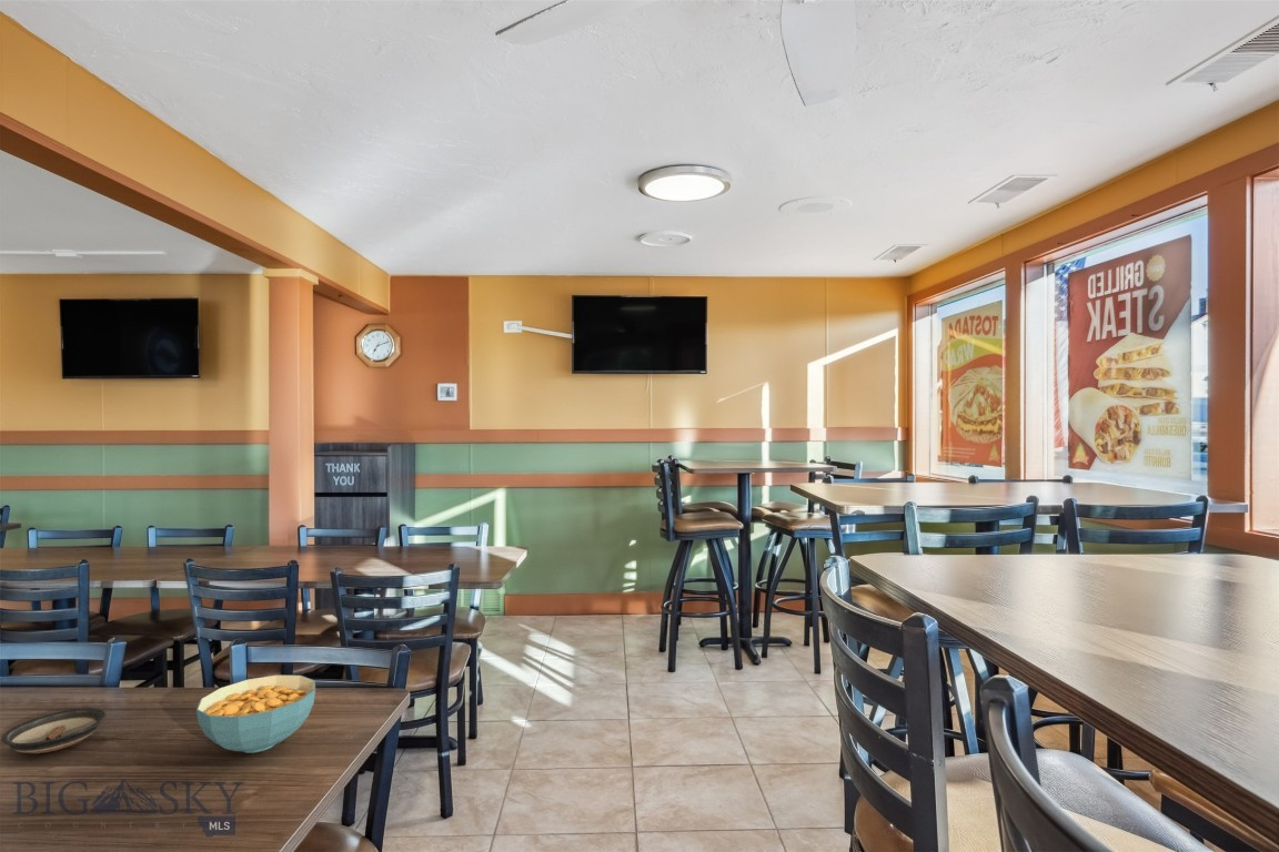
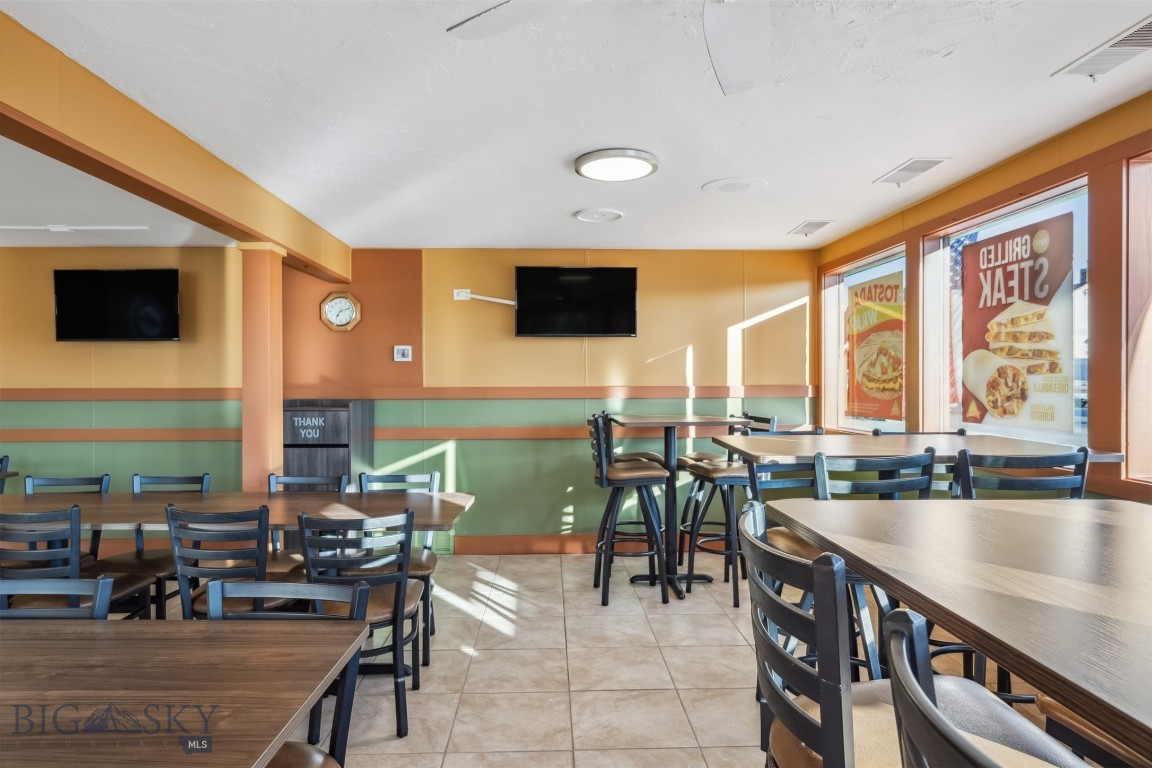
- cereal bowl (259, 719)
- saucer (56, 733)
